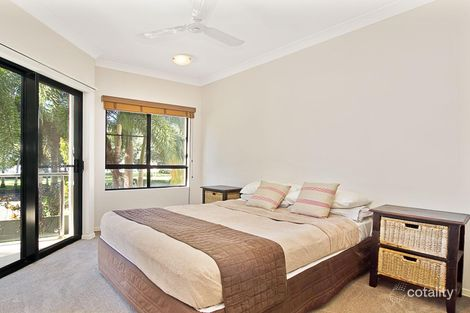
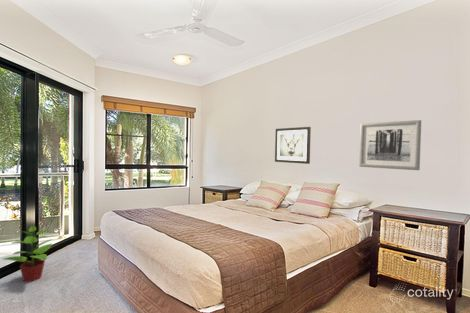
+ wall art (291, 145)
+ potted plant (33, 251)
+ wall art (387, 145)
